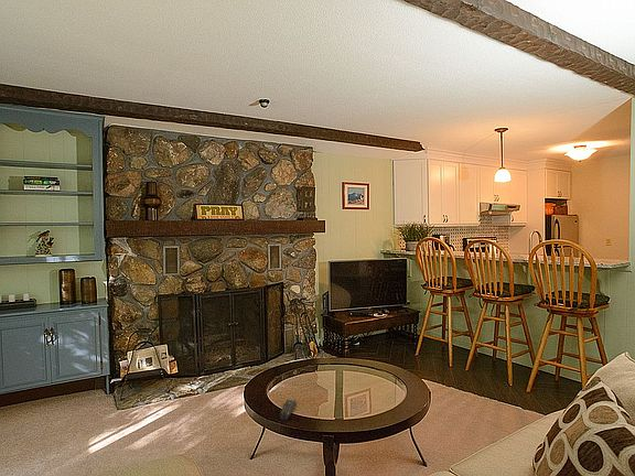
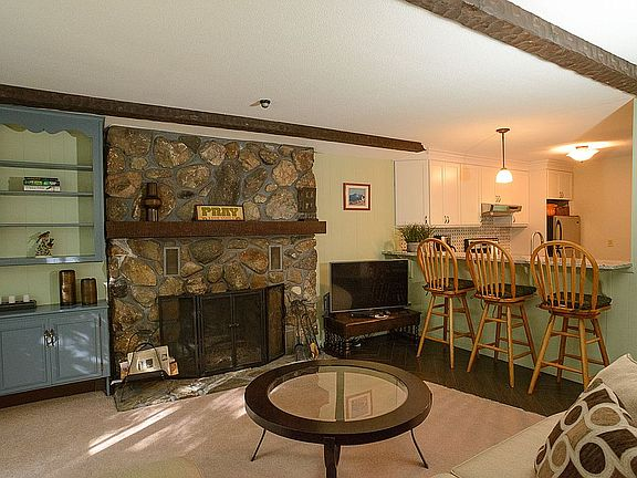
- remote control (288, 409)
